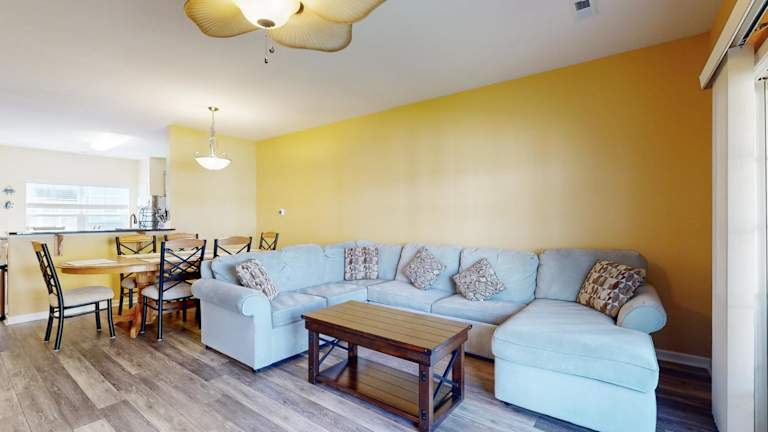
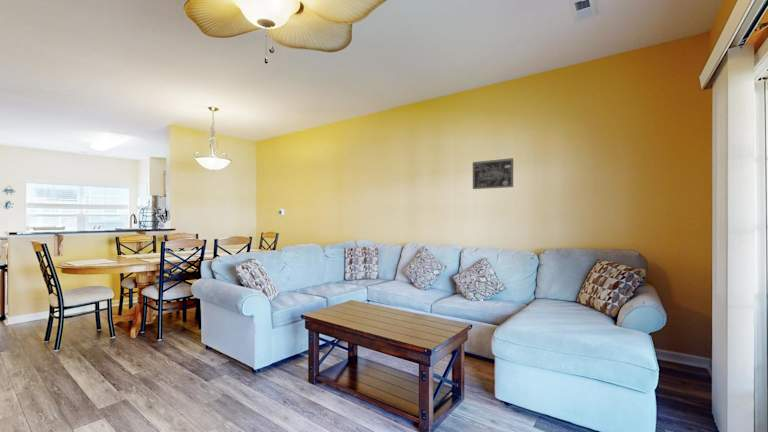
+ wall art (492, 174)
